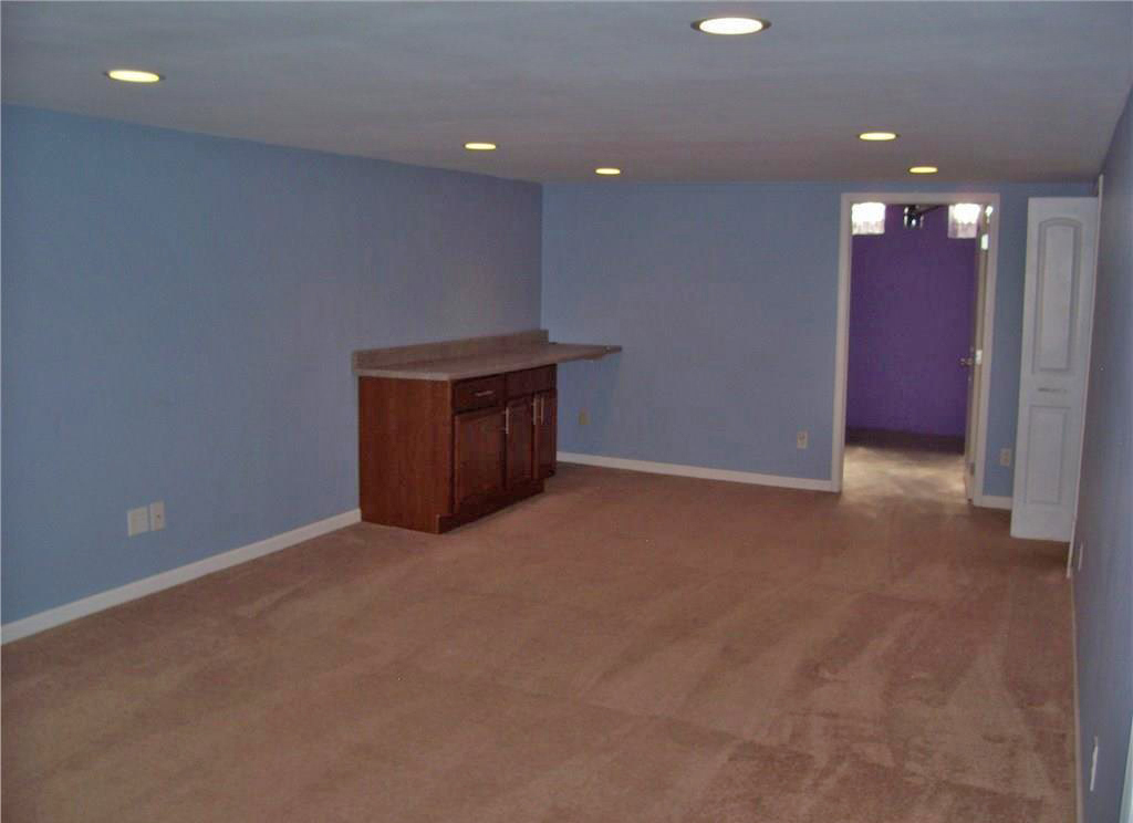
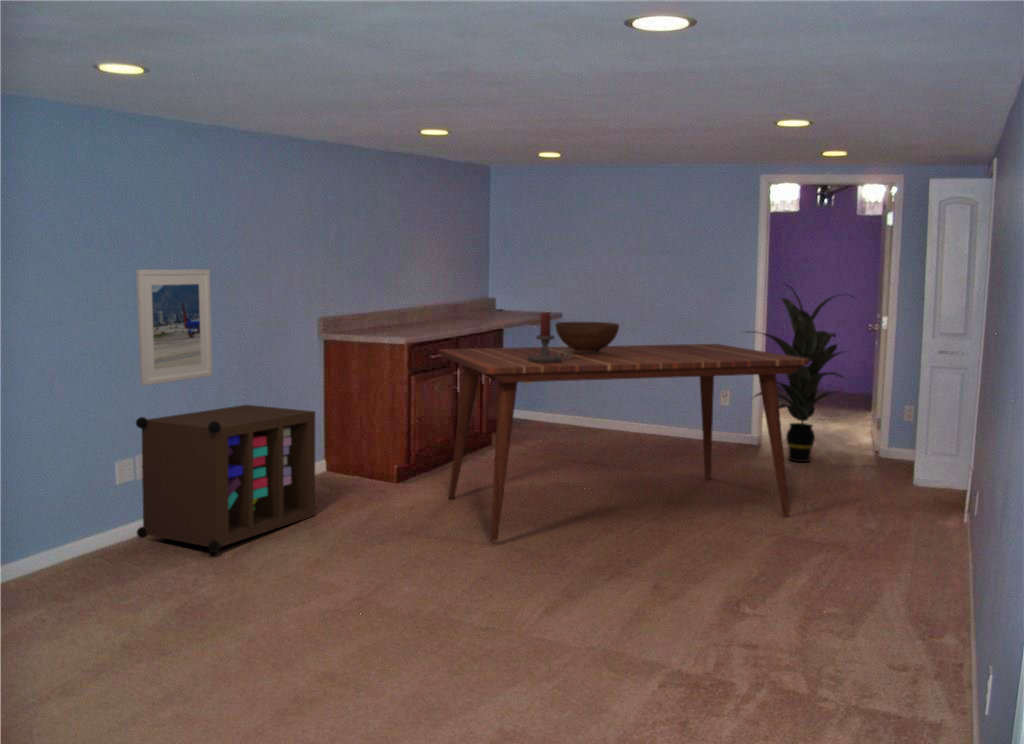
+ storage cabinet (229, 467)
+ candle holder (550, 336)
+ indoor plant (797, 372)
+ fruit bowl (586, 338)
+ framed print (176, 325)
+ dining table (609, 379)
